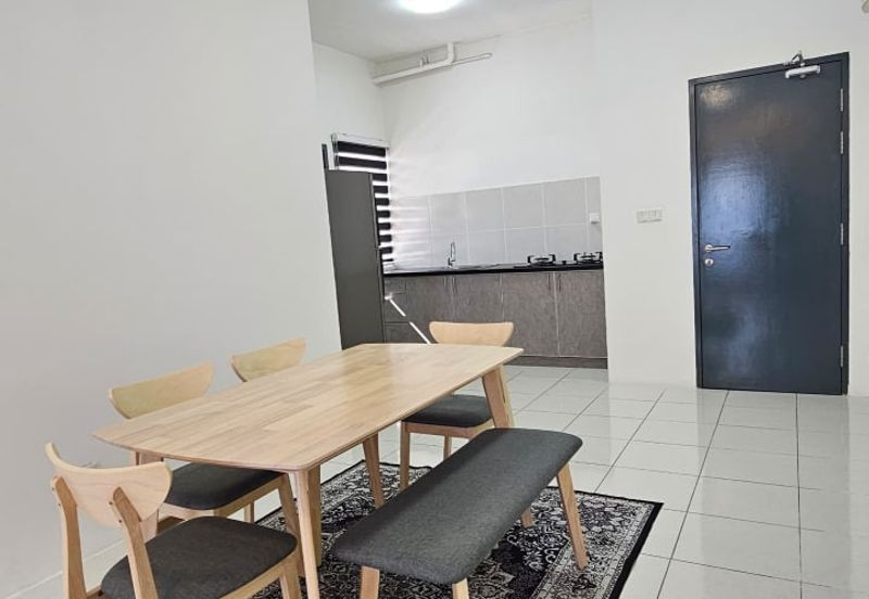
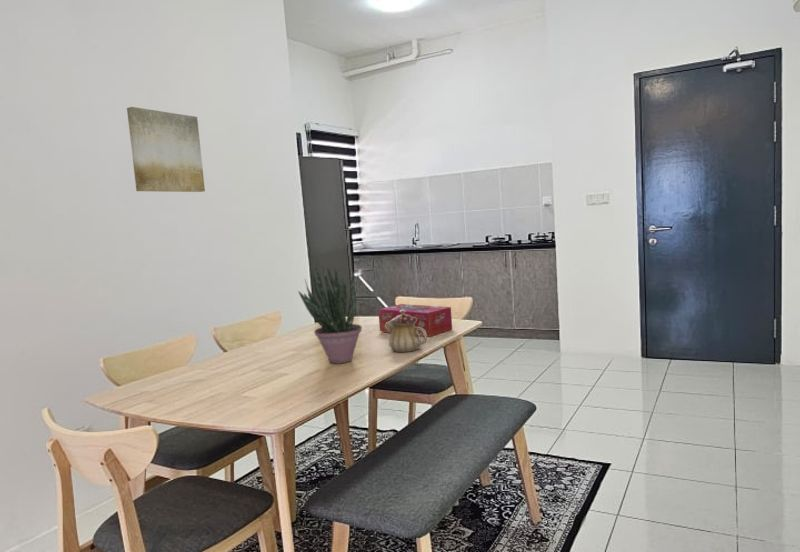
+ tissue box (415, 317)
+ wall art (168, 152)
+ teapot (405, 329)
+ potted plant (331, 313)
